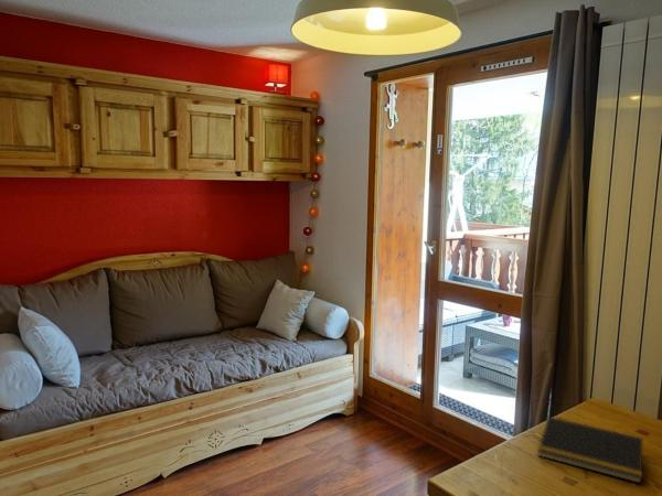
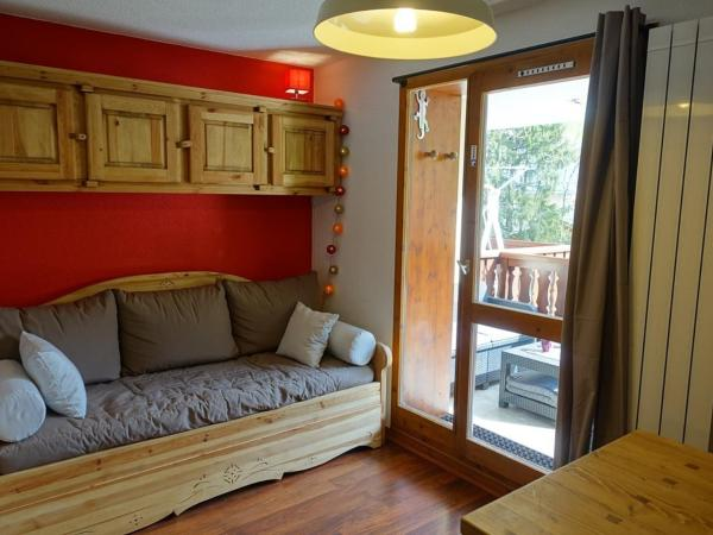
- notepad (590, 446)
